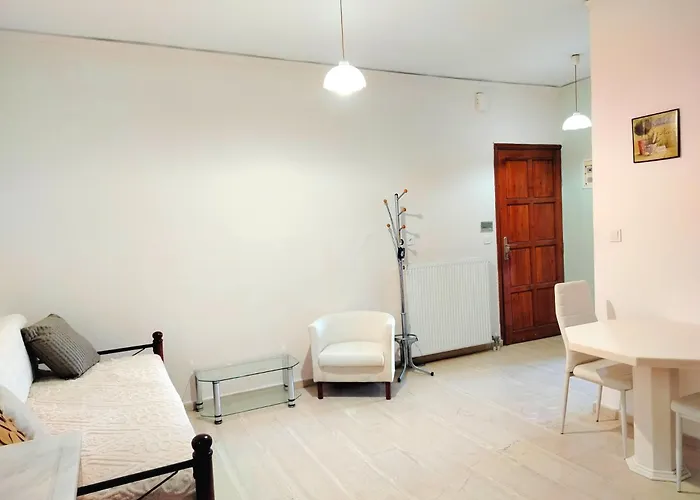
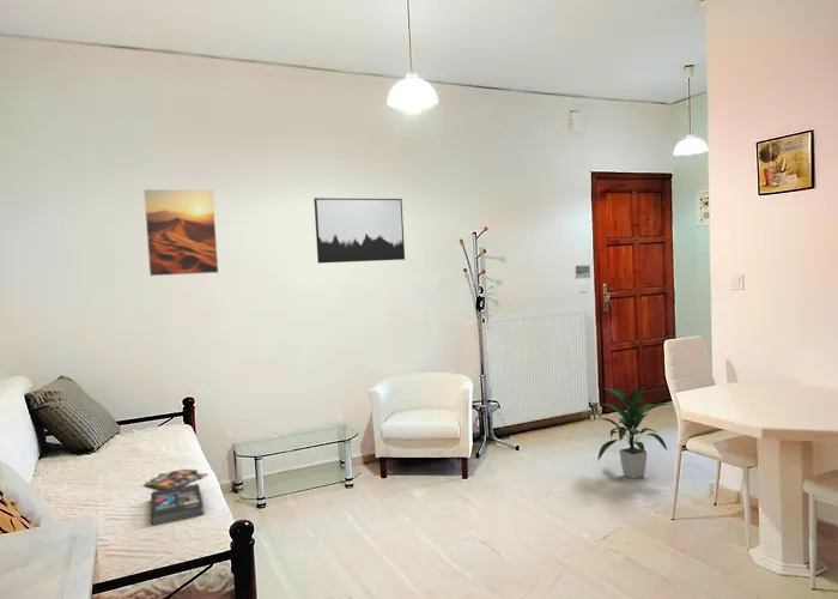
+ wall art (360, 230)
+ book (176, 502)
+ indoor plant (628, 429)
+ magazine (176, 477)
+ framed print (181, 231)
